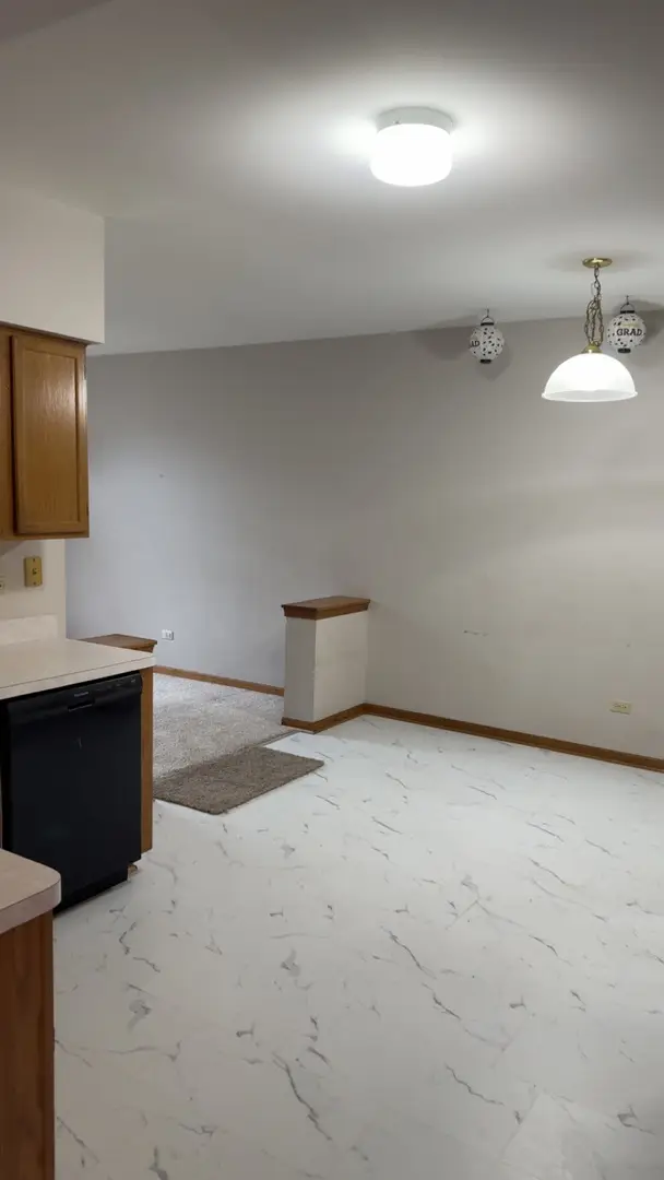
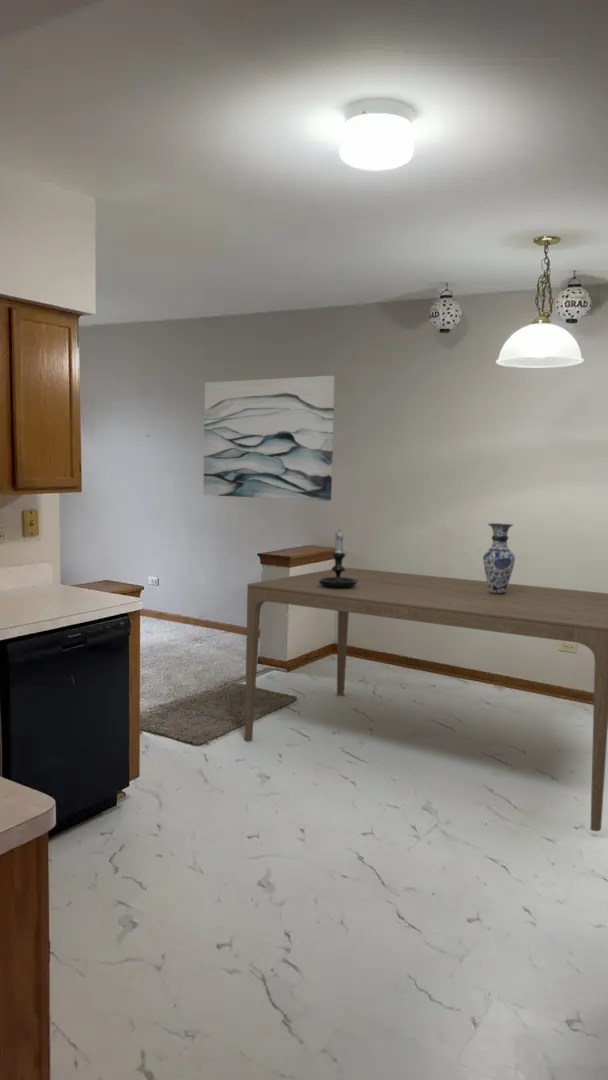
+ candle holder (338, 557)
+ dining table (448, 625)
+ vase (499, 558)
+ wall art (265, 439)
